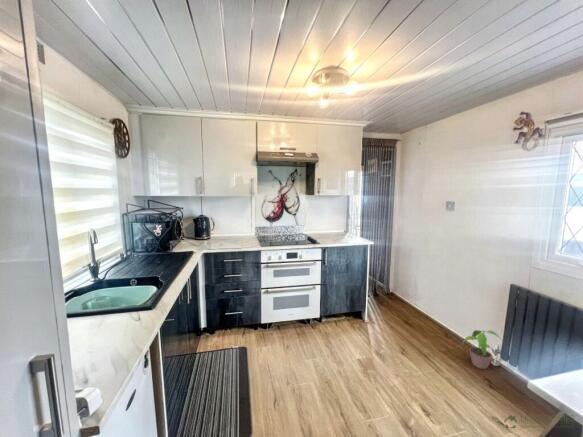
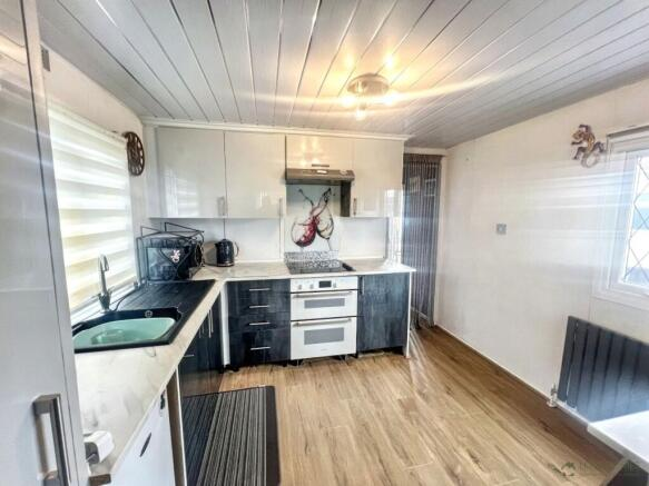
- potted plant (481, 347)
